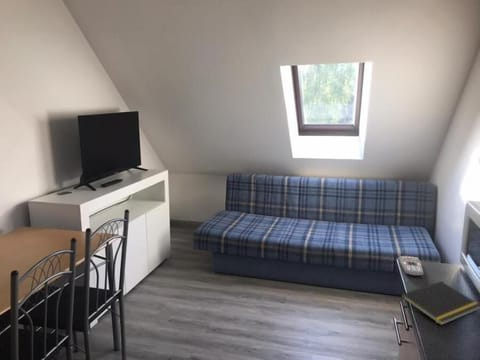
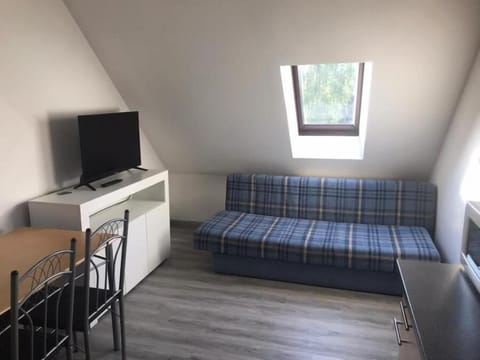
- notepad (441, 301)
- remote control (411, 265)
